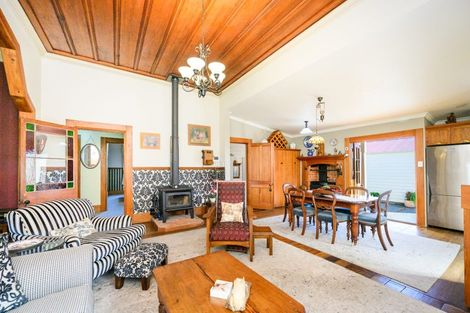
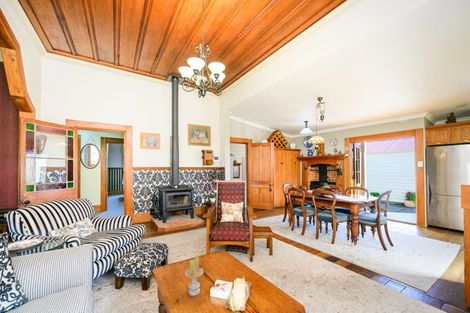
+ candle (194, 273)
